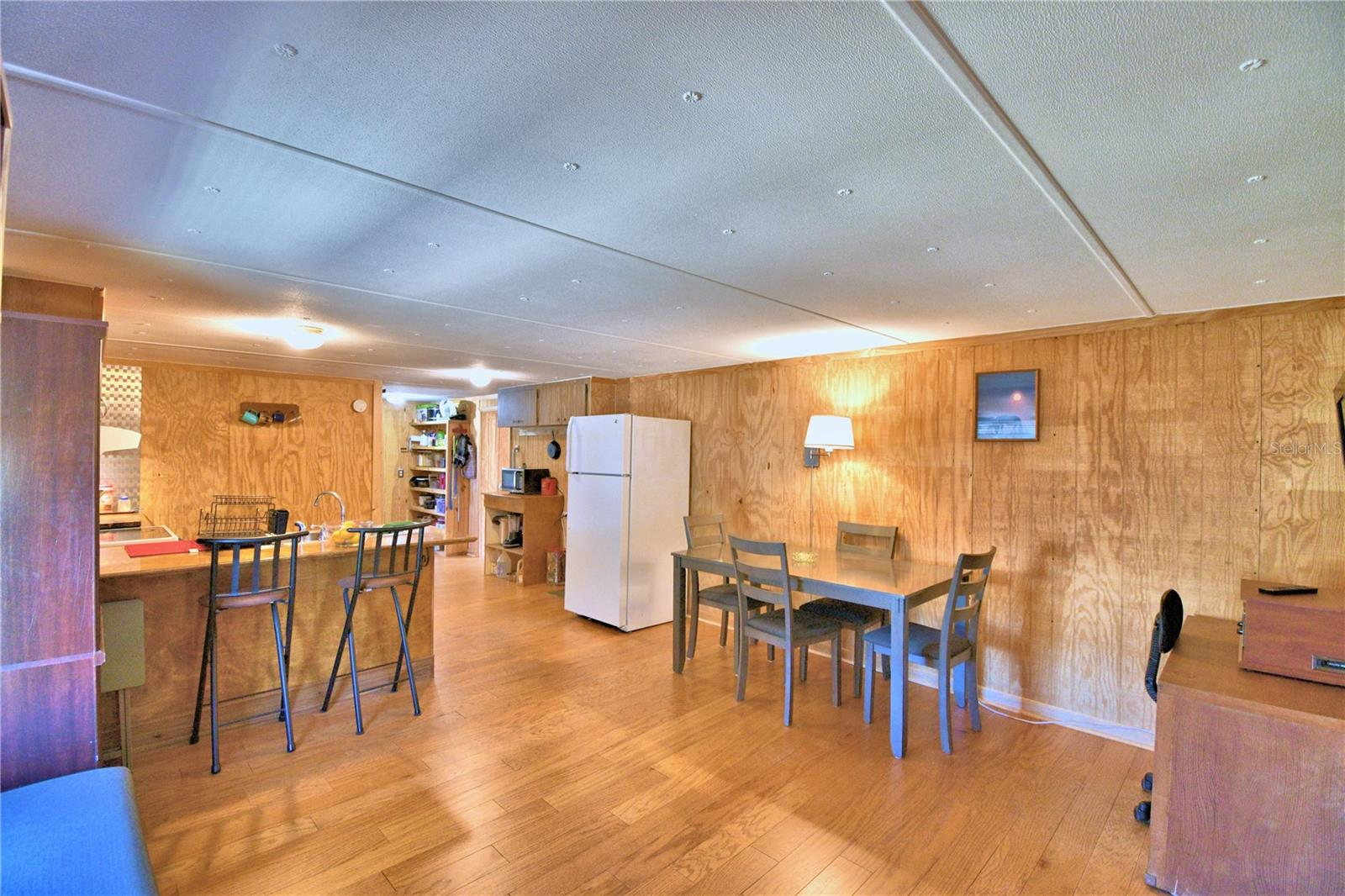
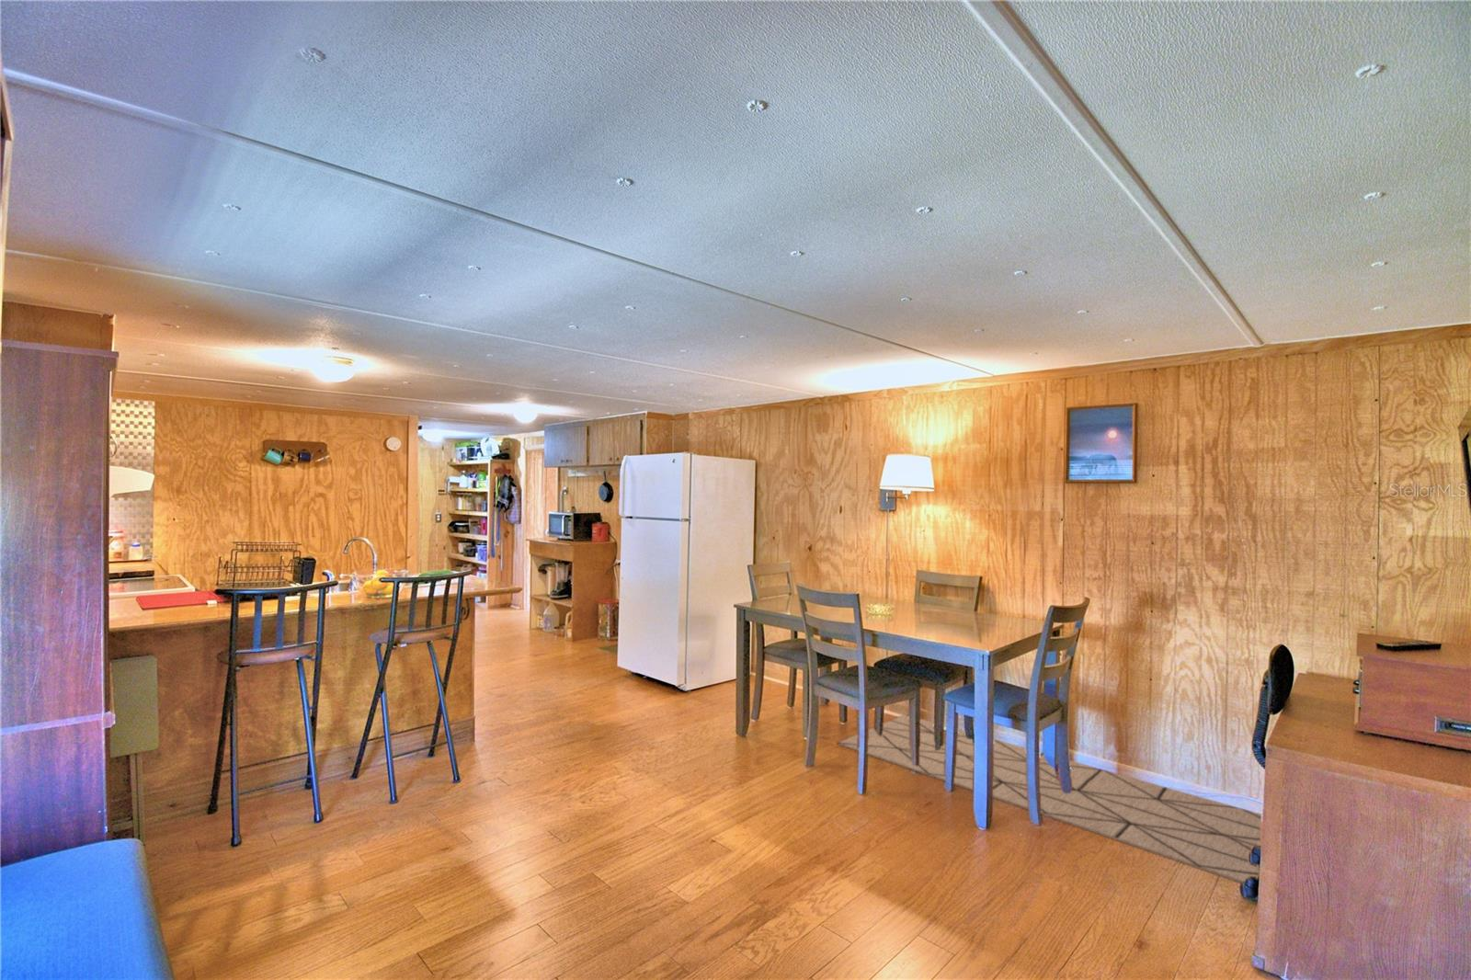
+ rug (1076, 791)
